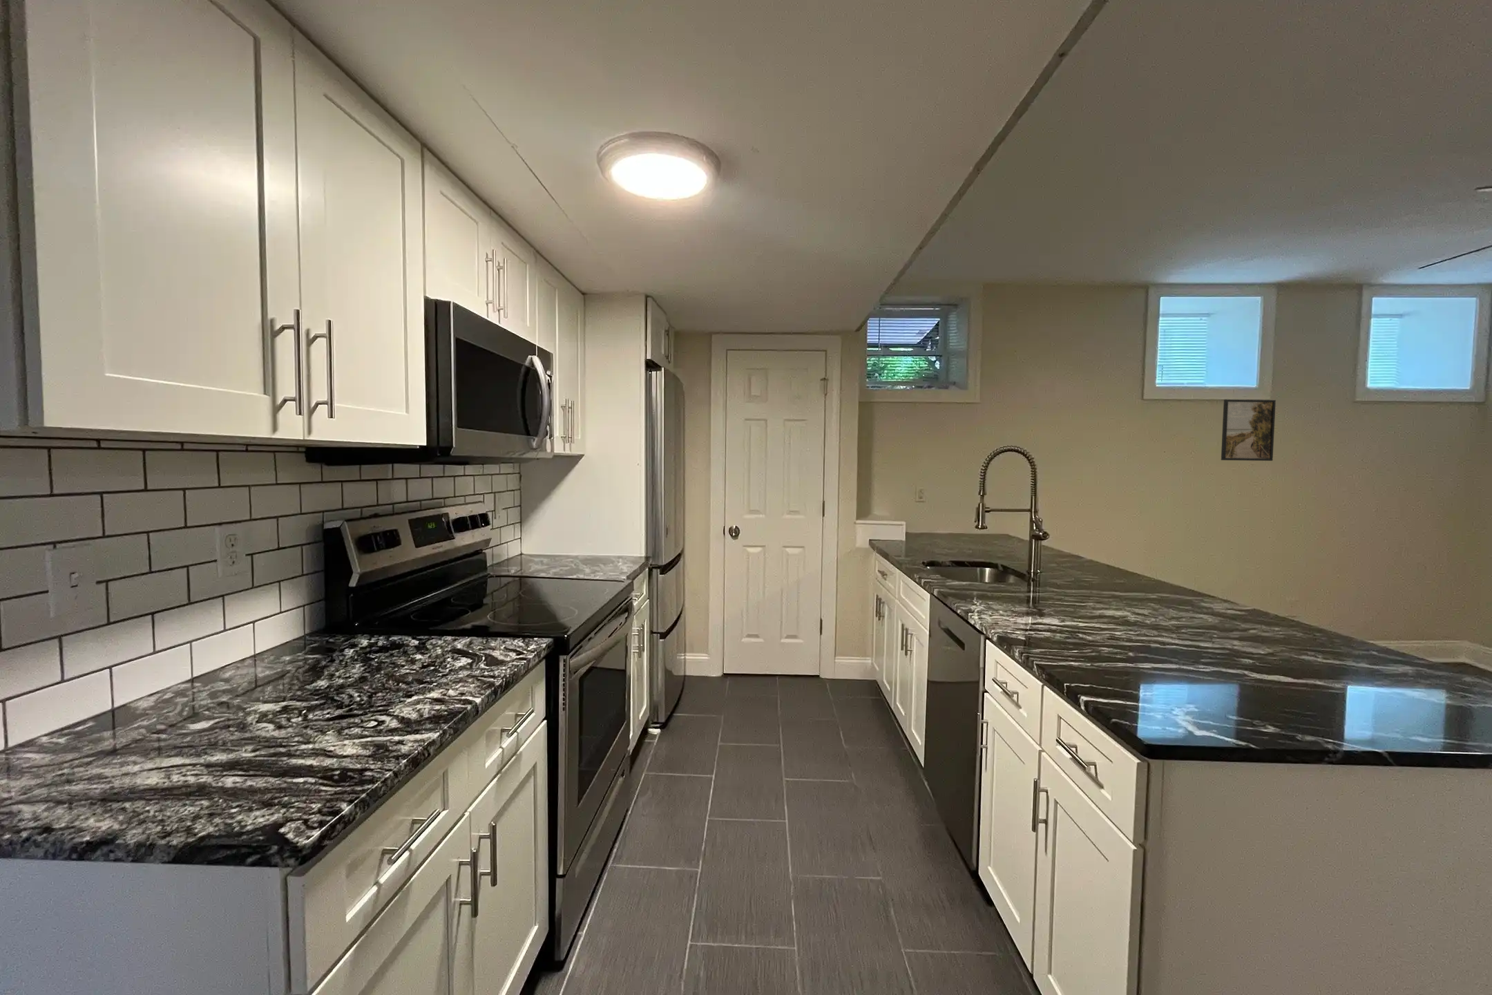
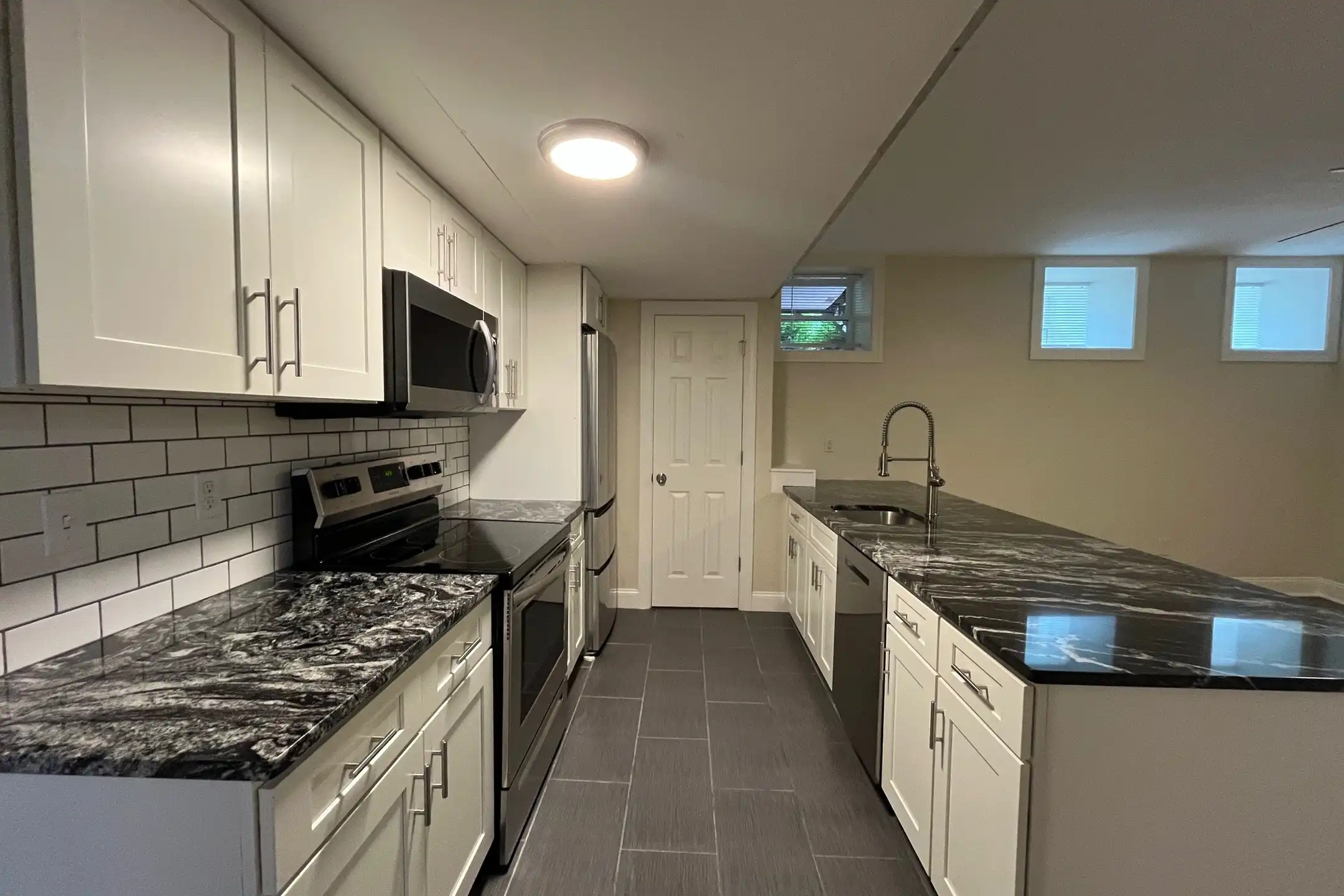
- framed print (1248, 430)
